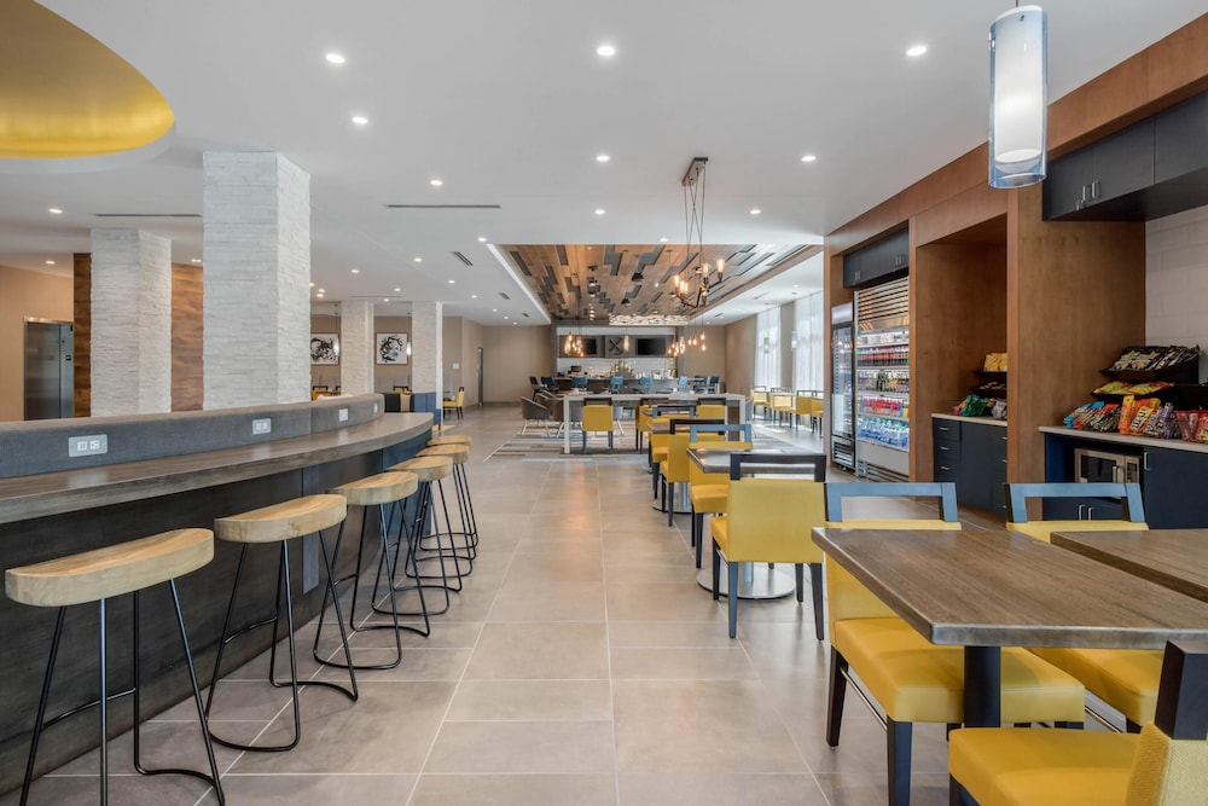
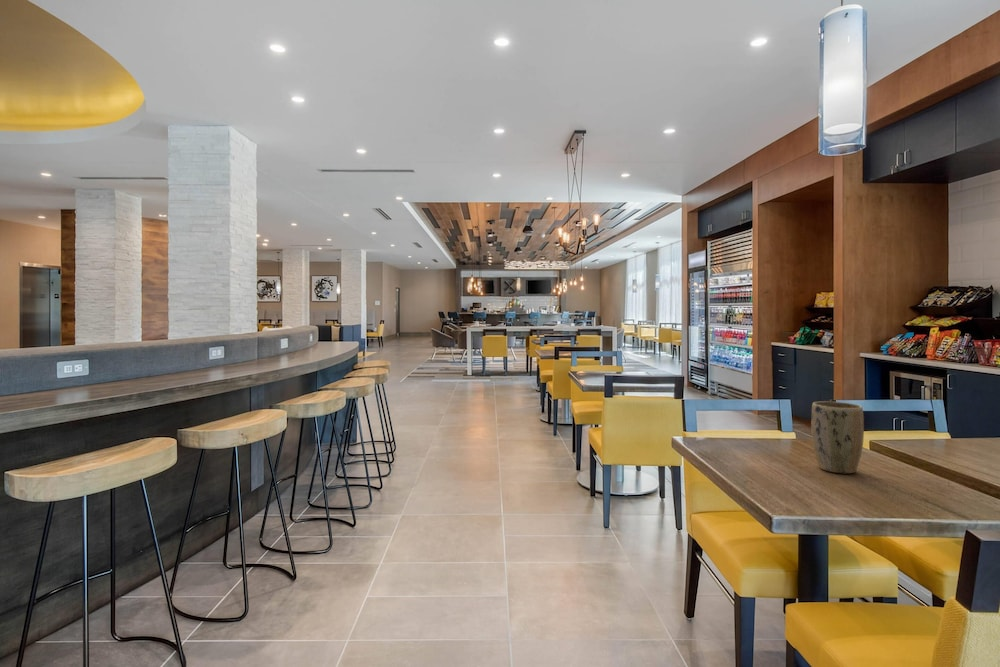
+ plant pot (836, 436)
